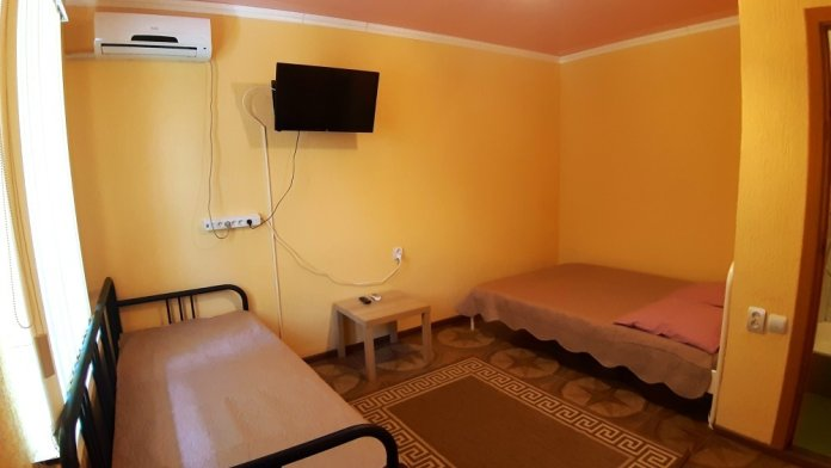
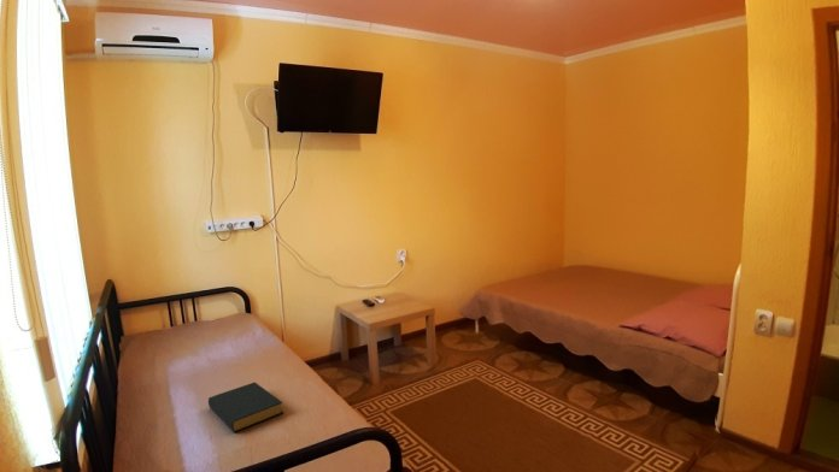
+ hardback book (245, 405)
